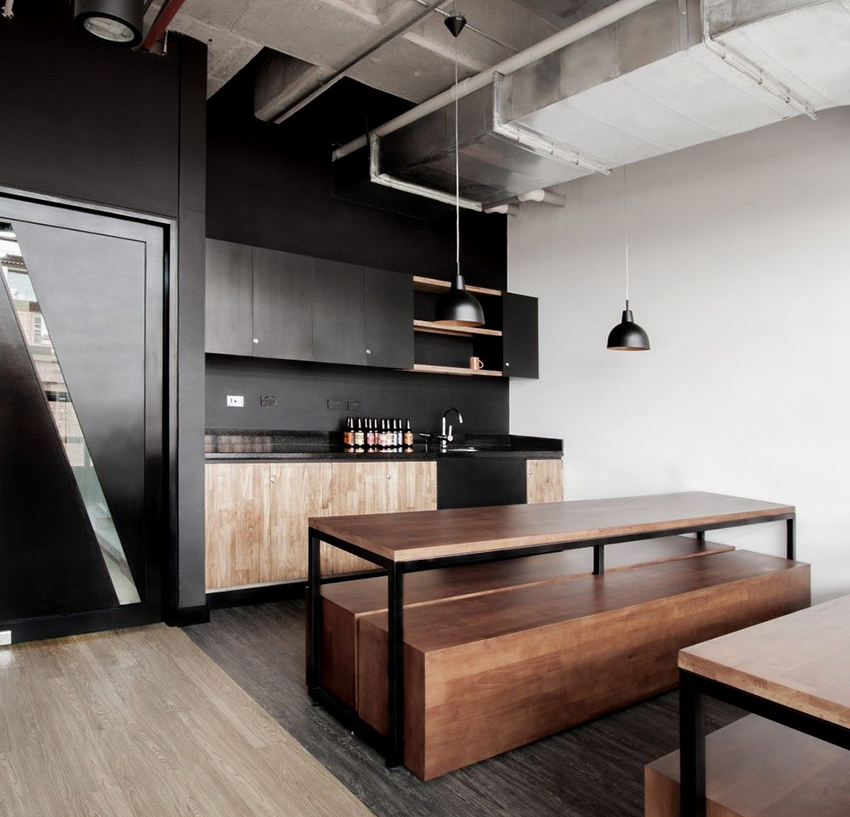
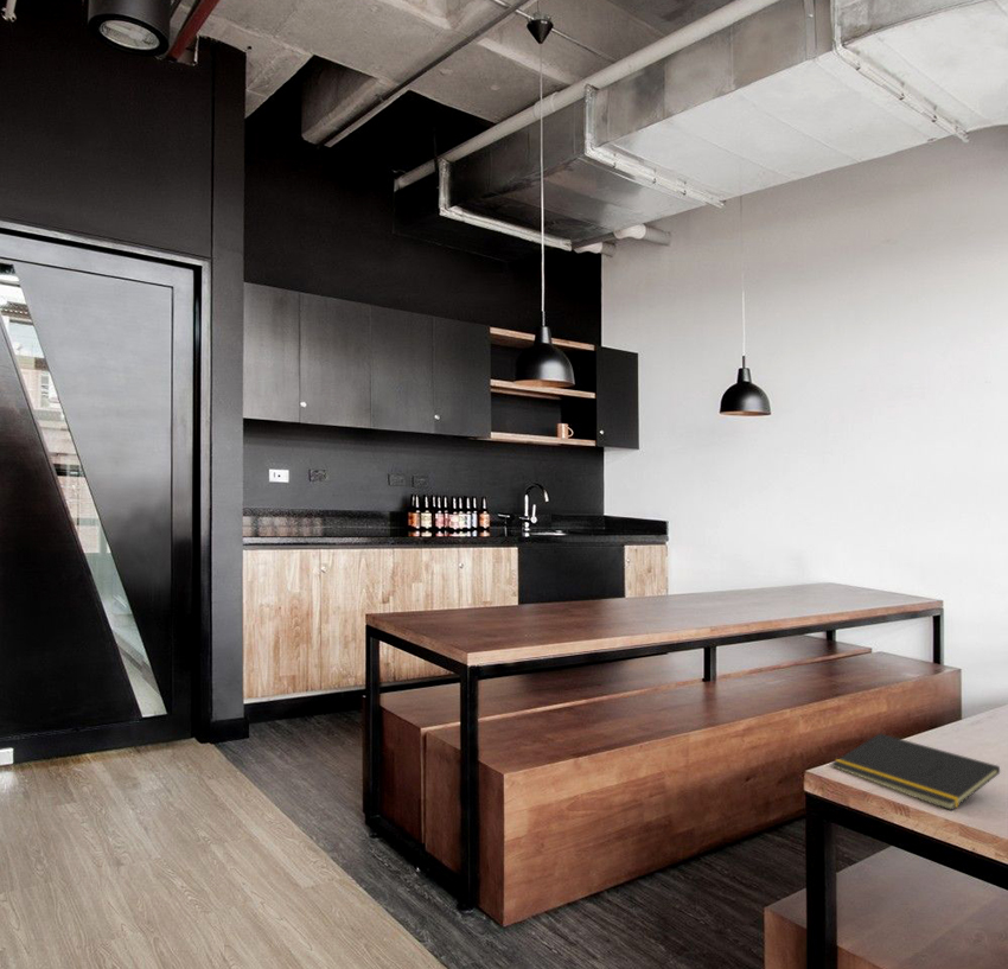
+ notepad (912, 767)
